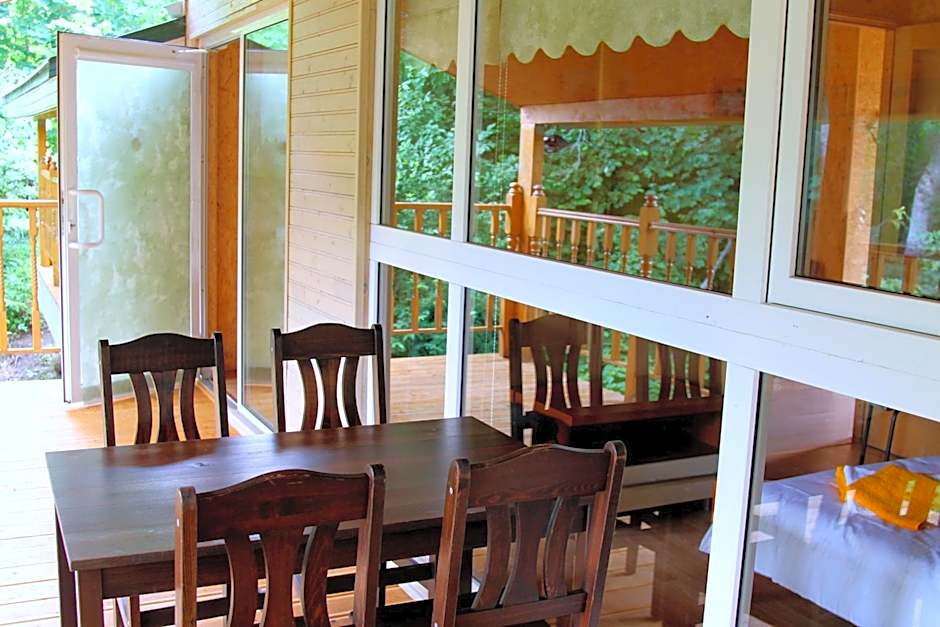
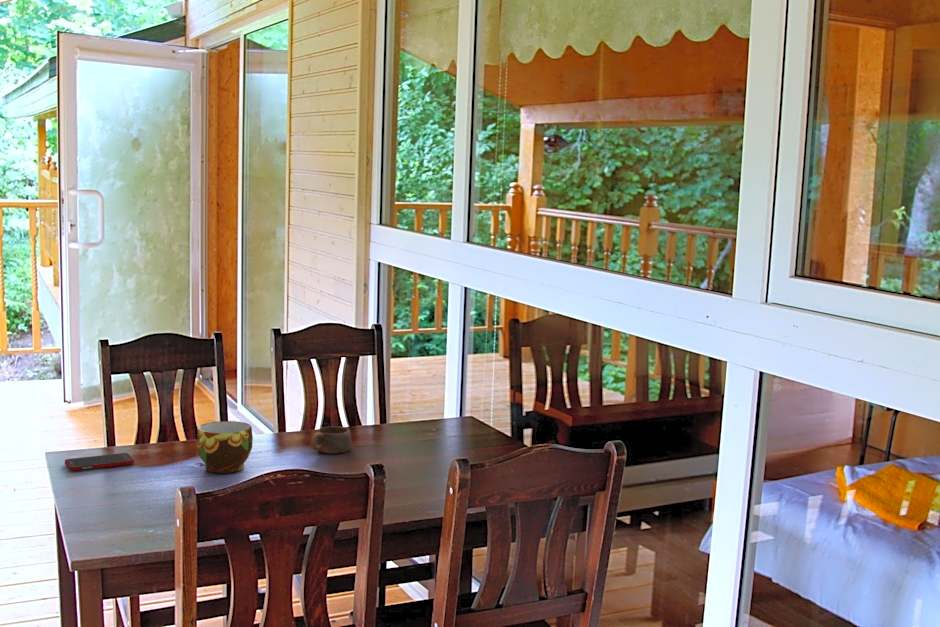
+ cup (225, 446)
+ cell phone (99, 461)
+ cup (328, 440)
